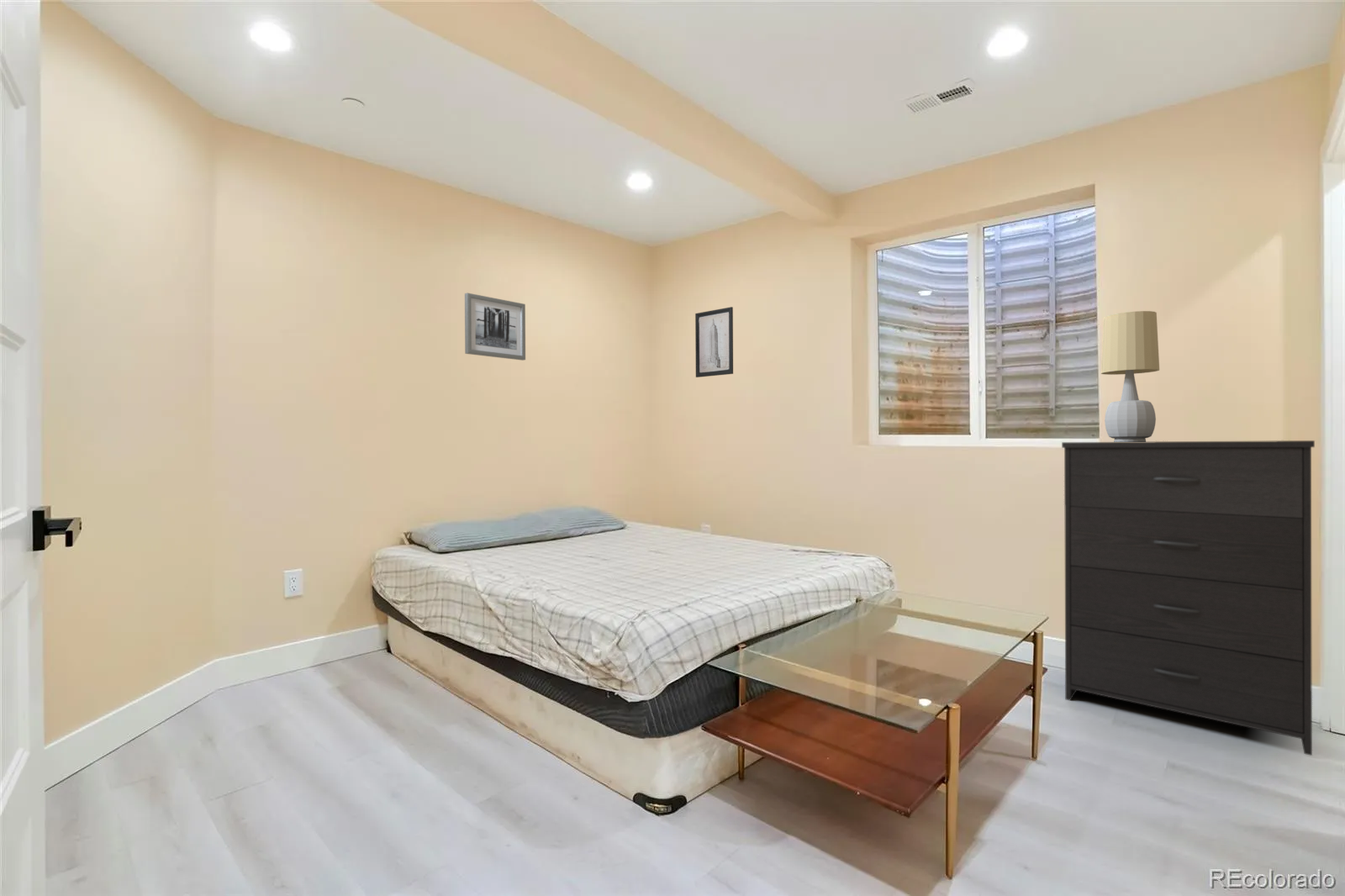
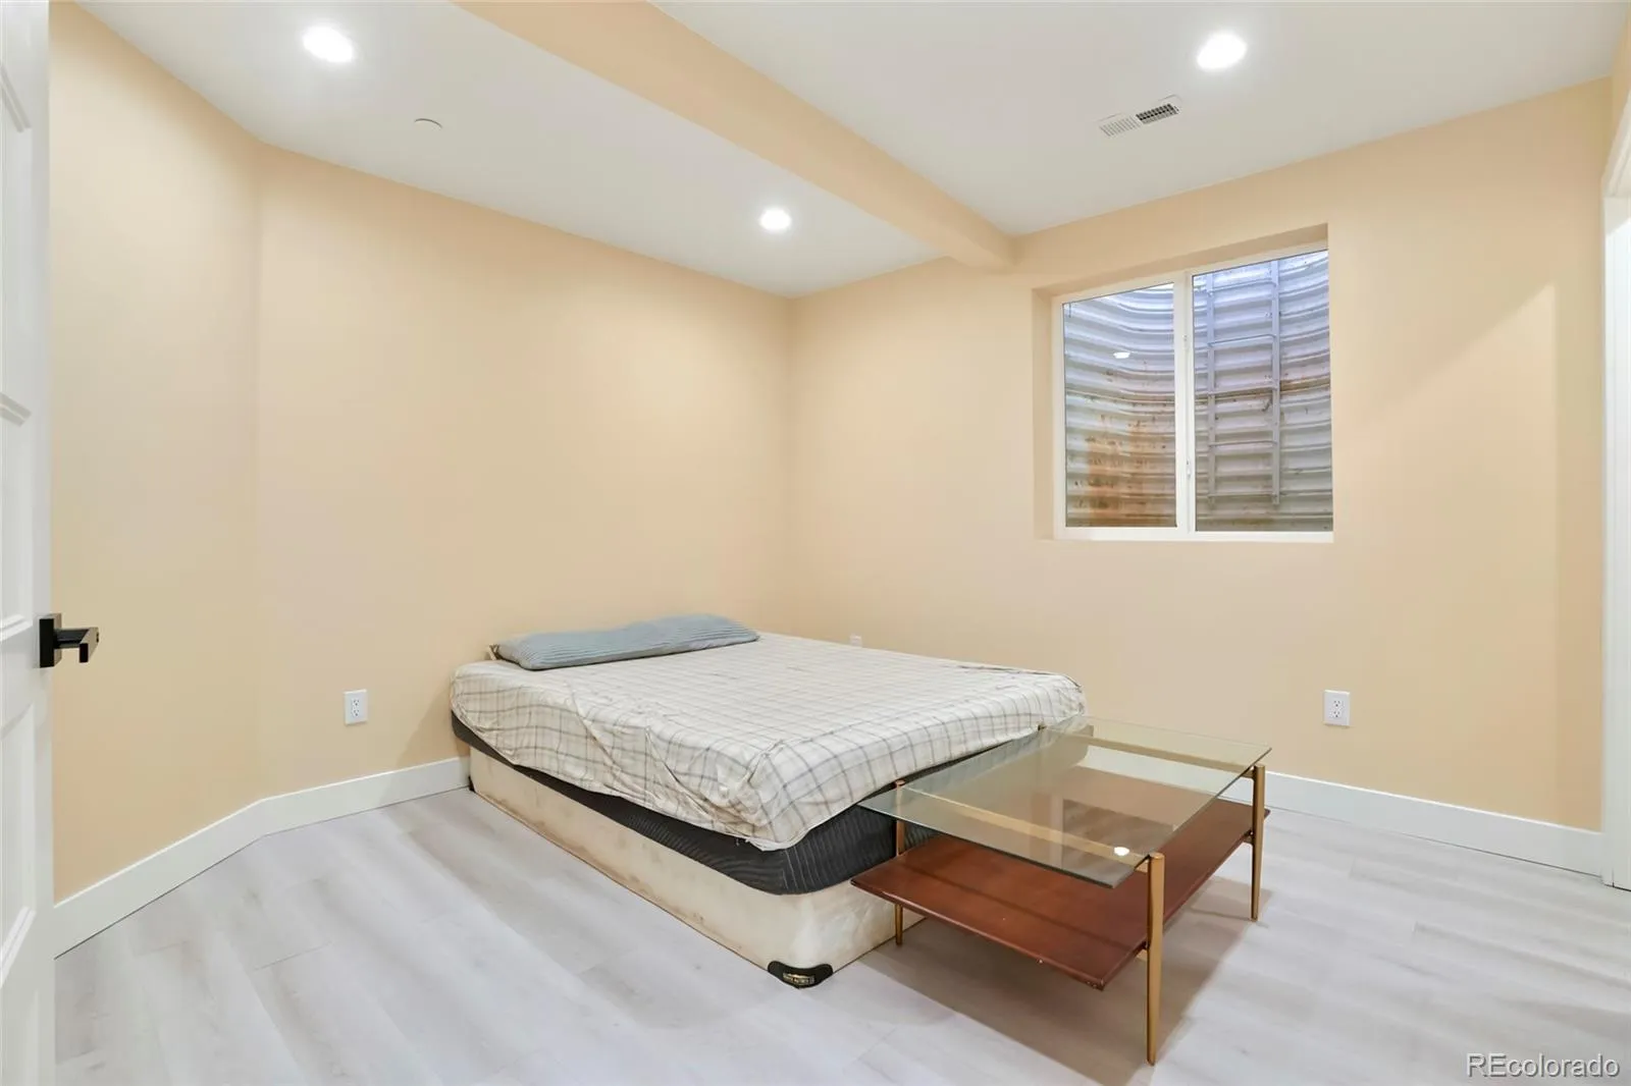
- wall art (714, 343)
- dresser (1179, 575)
- wall art (496, 328)
- table lamp (1129, 378)
